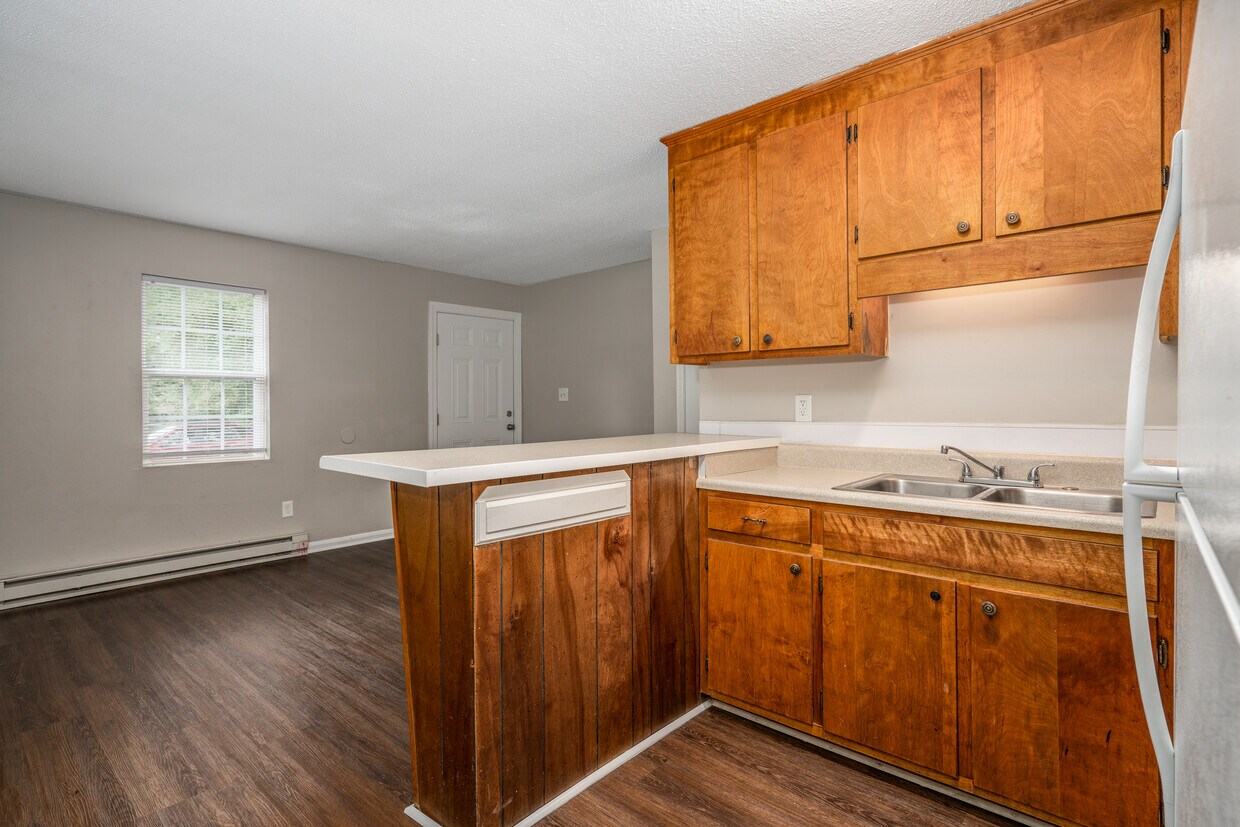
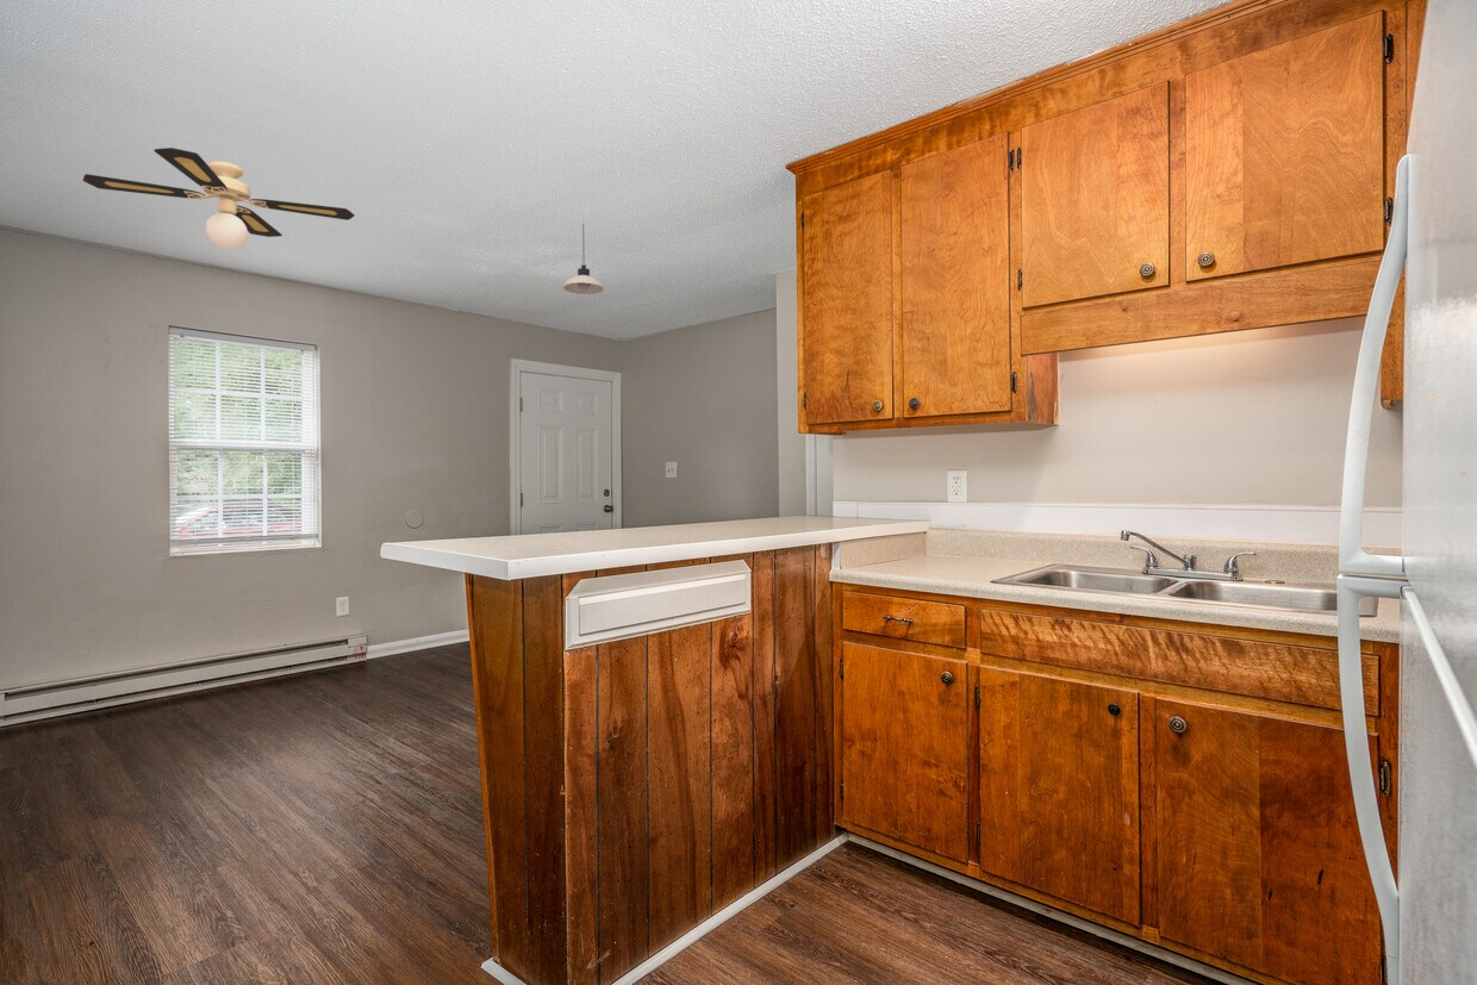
+ ceiling fan (226, 207)
+ pendant light (582, 256)
